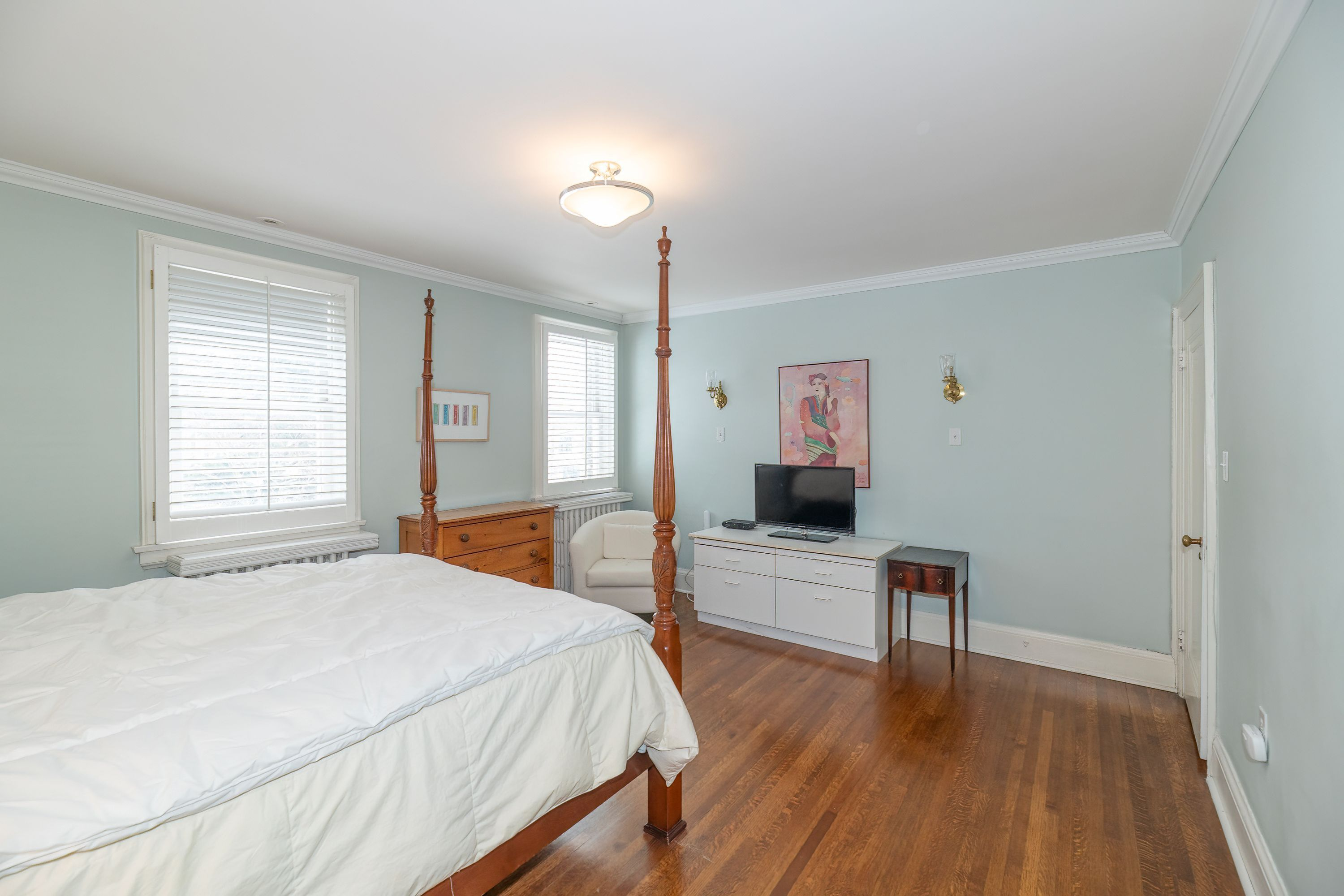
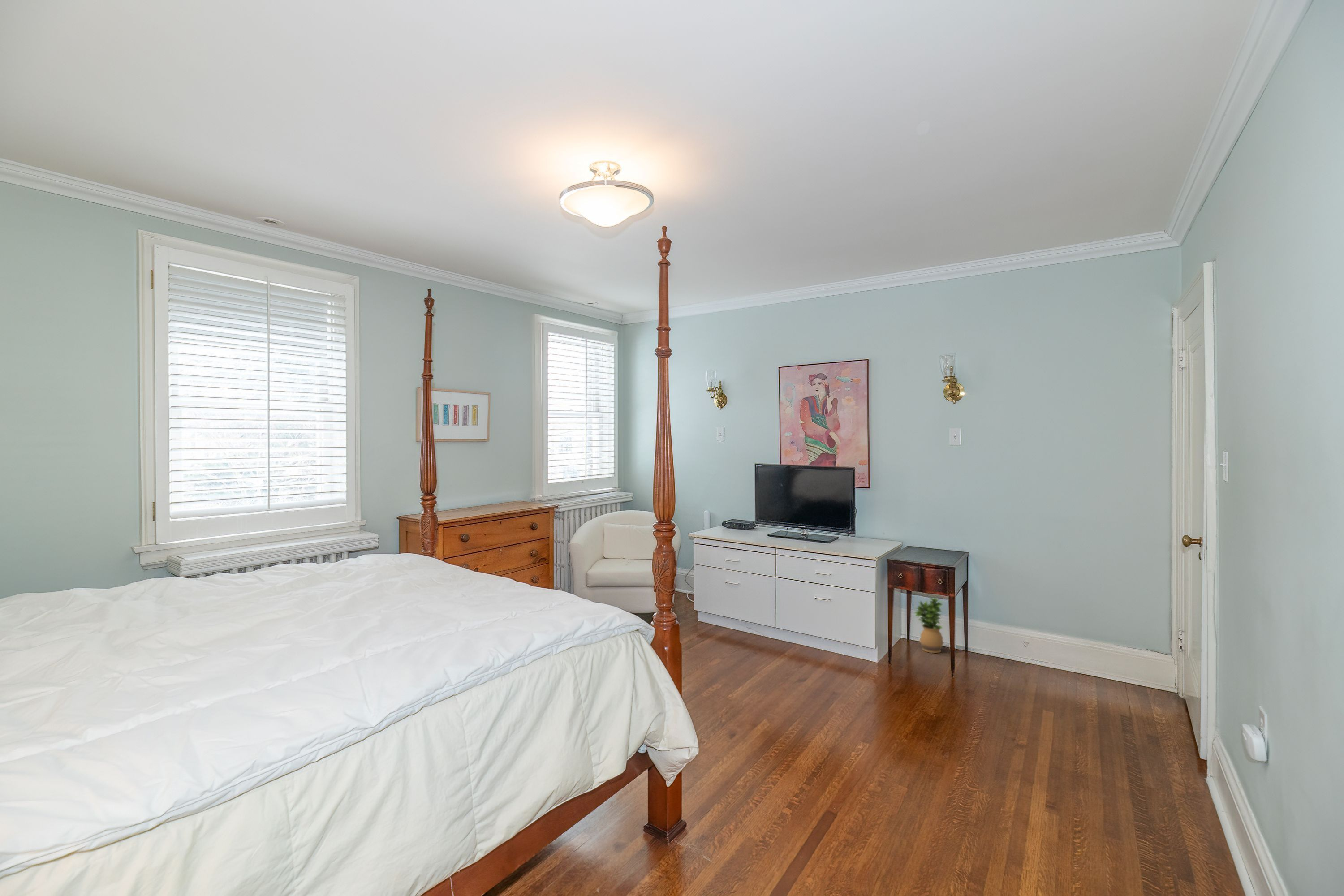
+ potted plant (929, 623)
